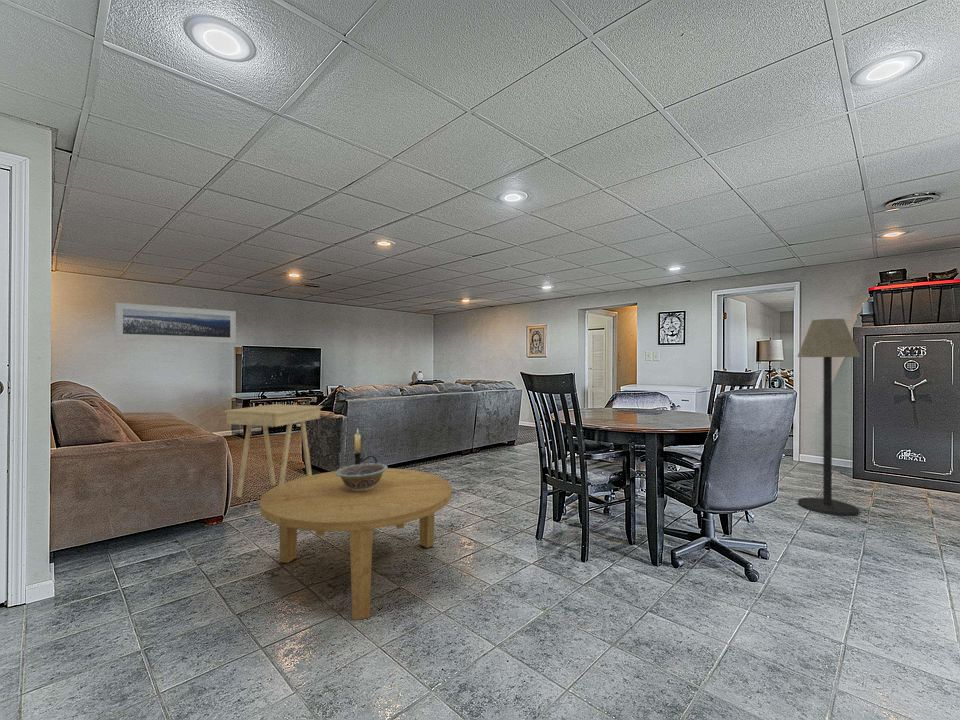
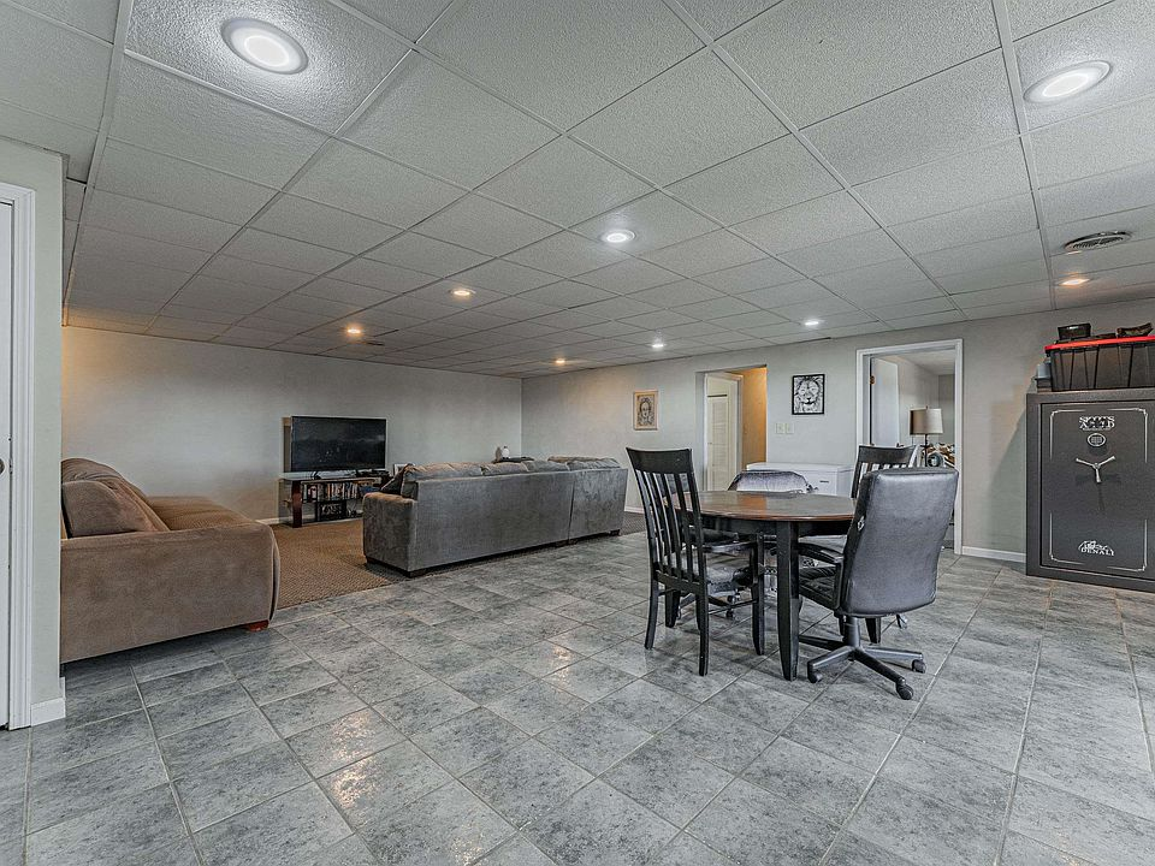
- candle holder (360, 449)
- decorative bowl (361, 478)
- floor lamp (827, 413)
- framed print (180, 324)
- side table (270, 451)
- coffee table (360, 529)
